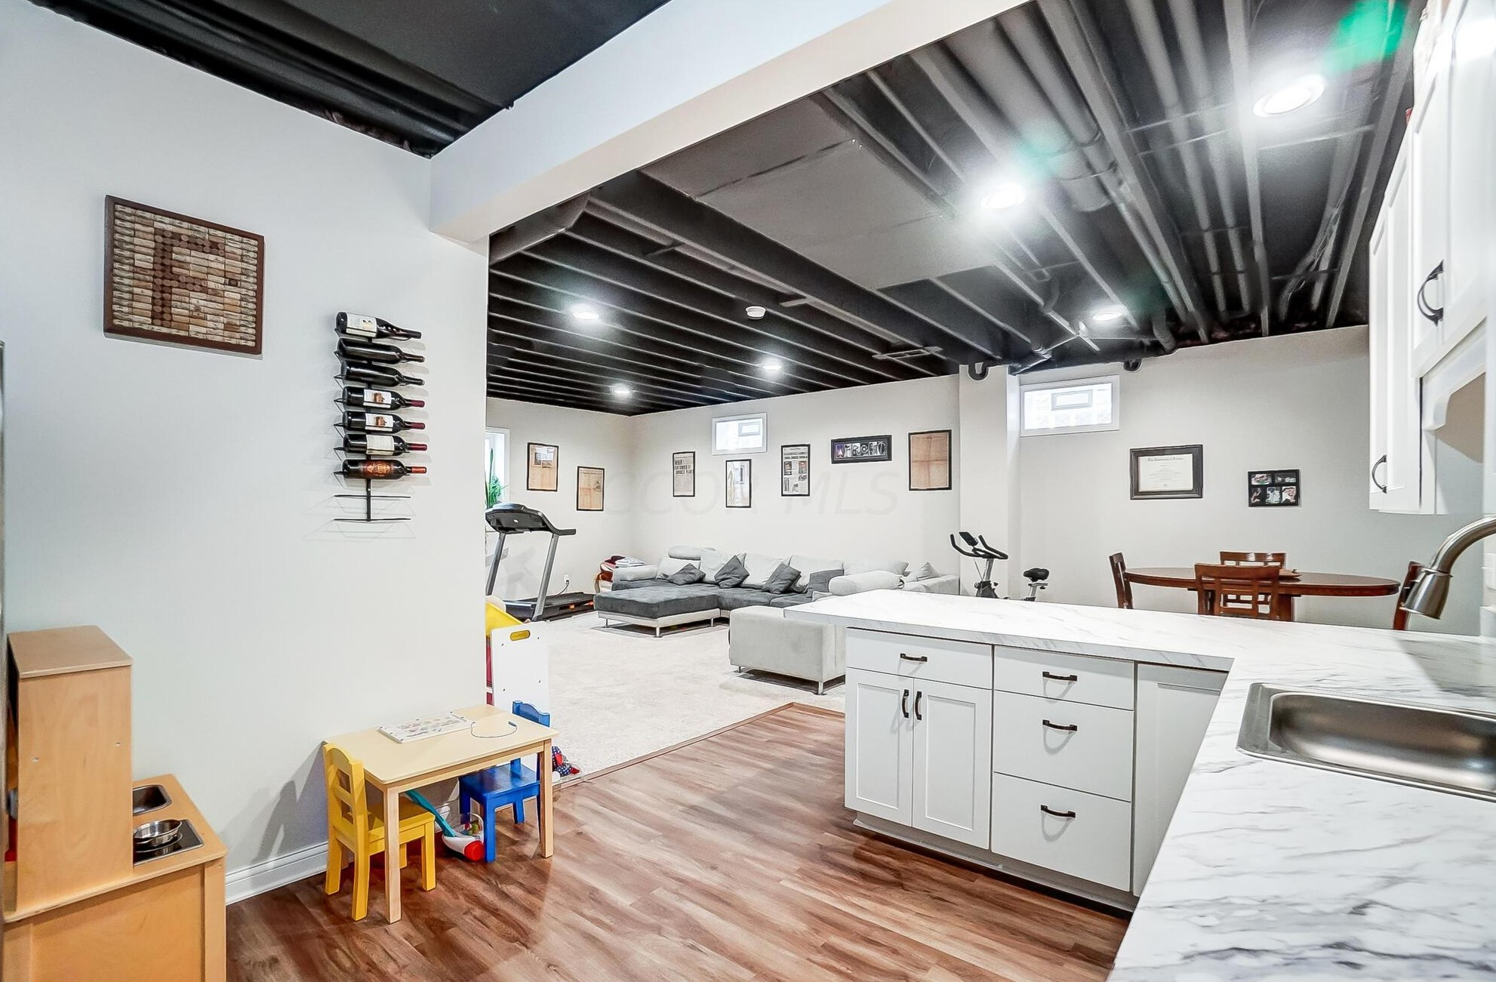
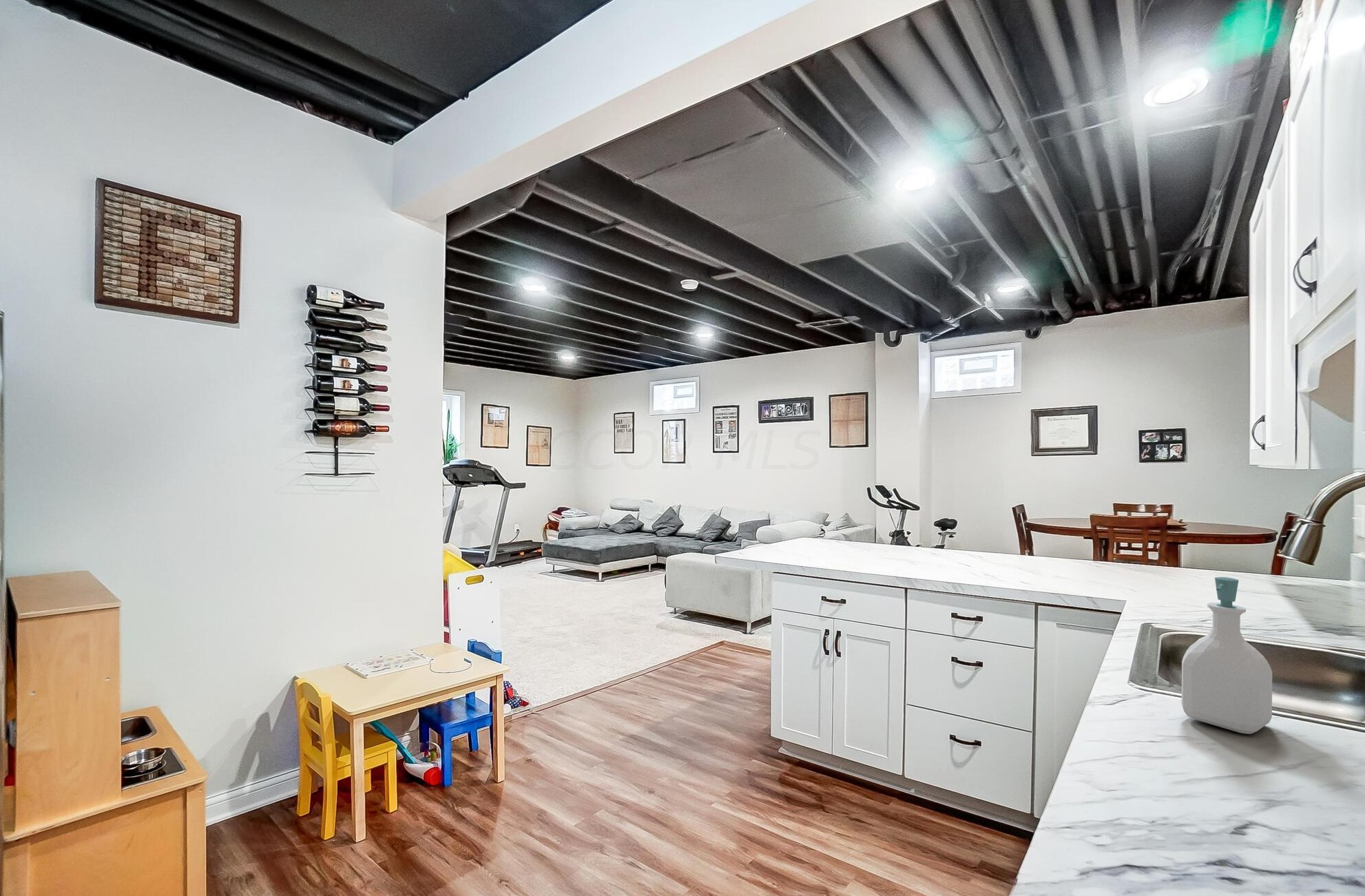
+ soap bottle (1226, 649)
